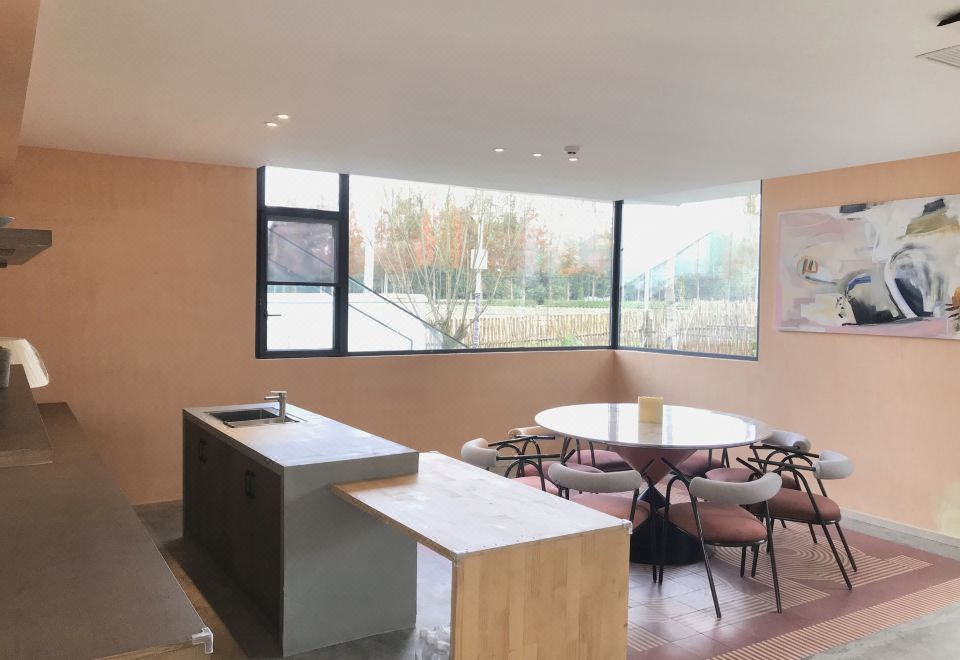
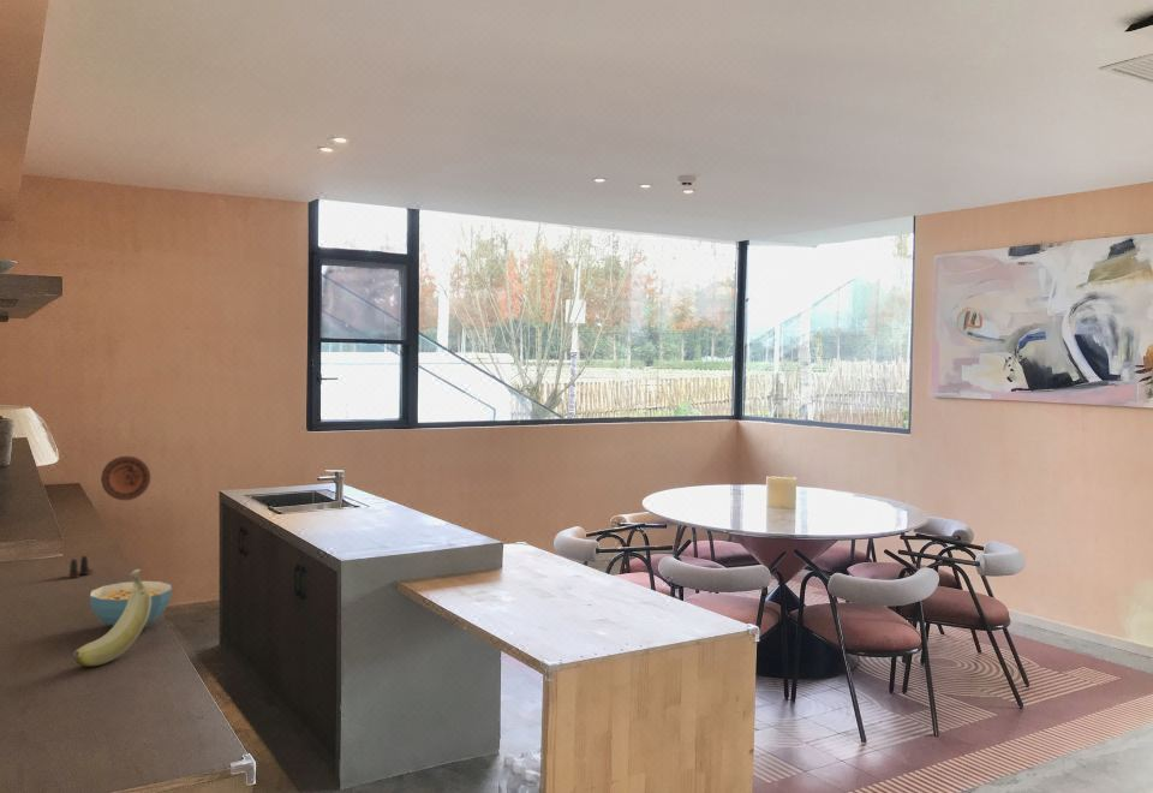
+ decorative plate (125, 477)
+ banana (118, 620)
+ cereal bowl (125, 607)
+ salt shaker (80, 566)
